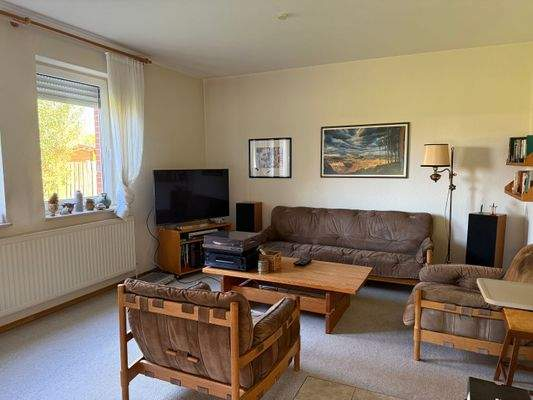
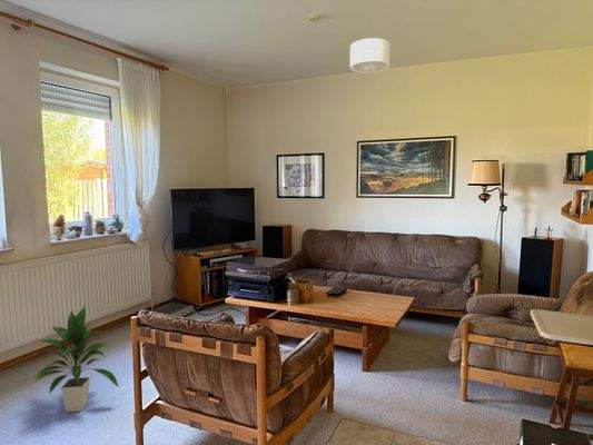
+ ceiling light (369, 57)
+ indoor plant (77, 360)
